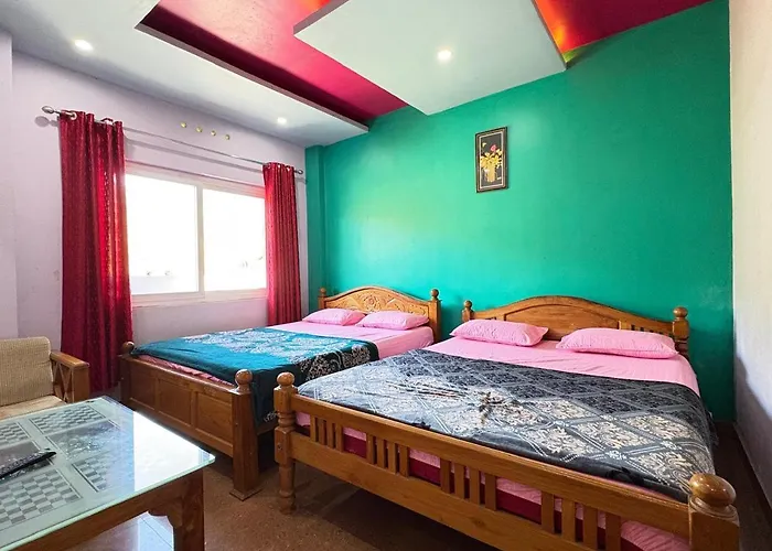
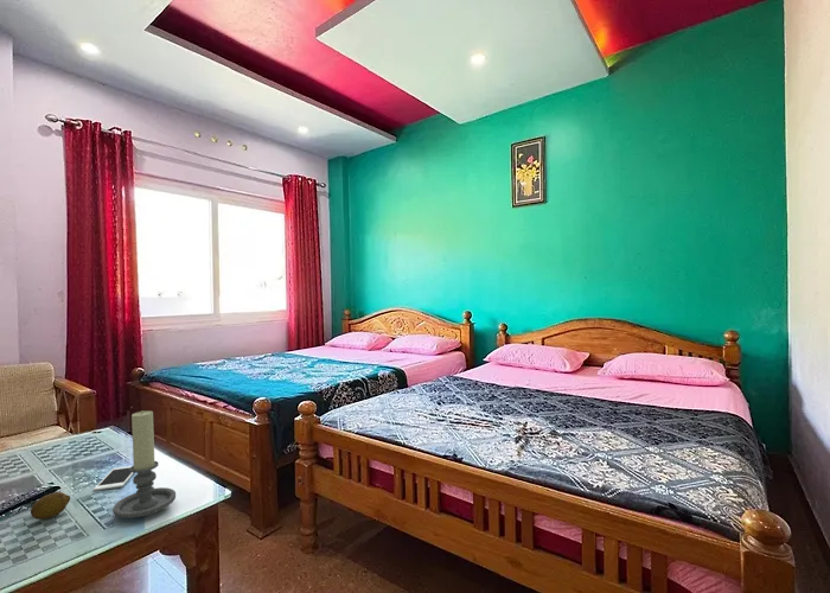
+ fruit (51, 505)
+ candle holder (143, 458)
+ cell phone (117, 477)
